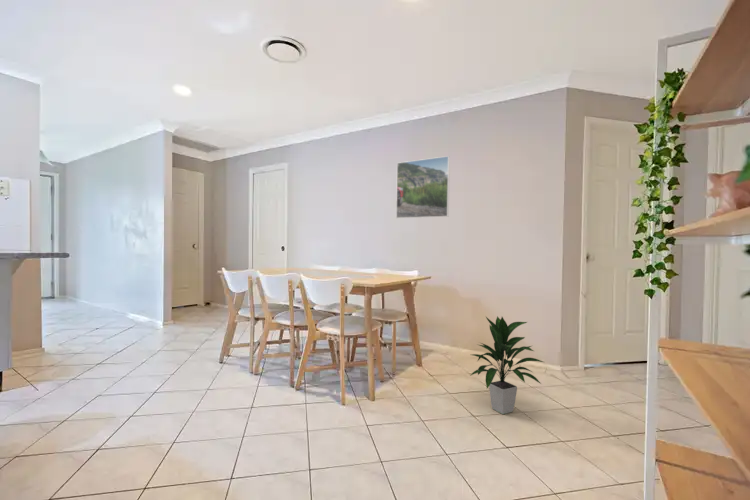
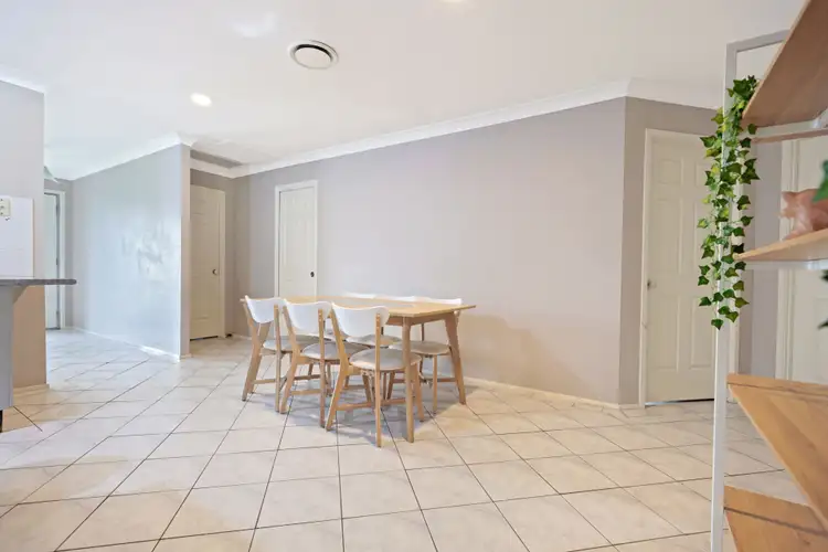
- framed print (421, 188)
- indoor plant (502, 361)
